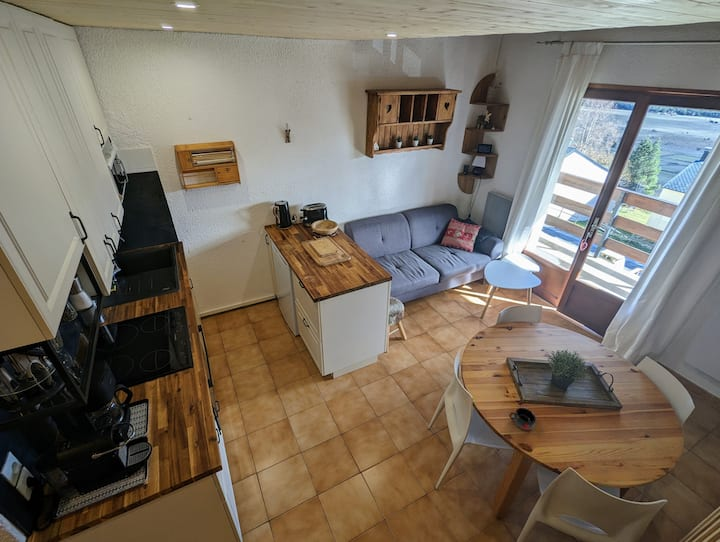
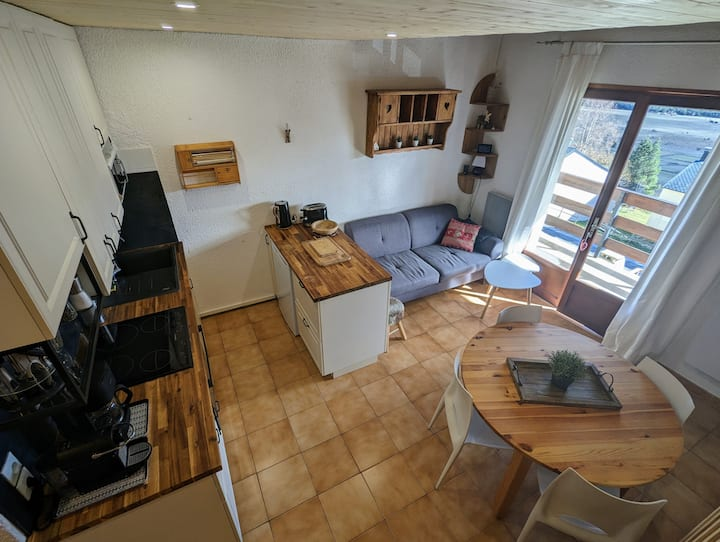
- mug (522, 417)
